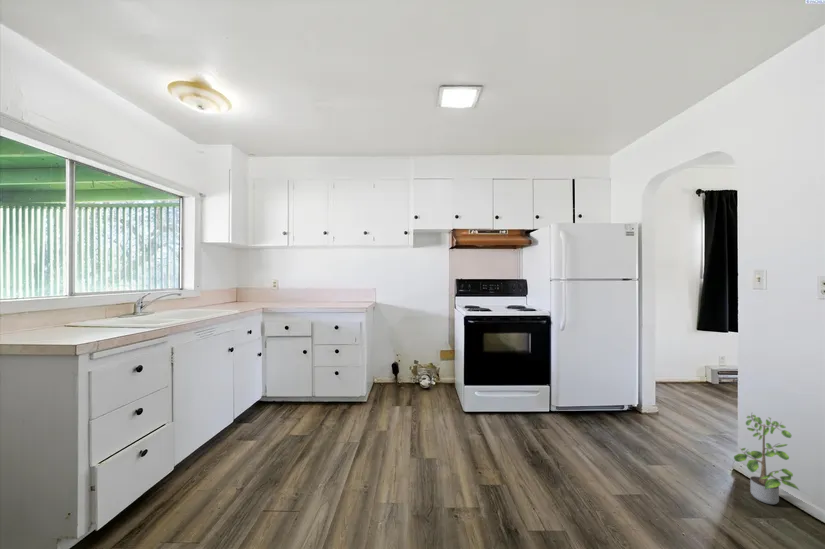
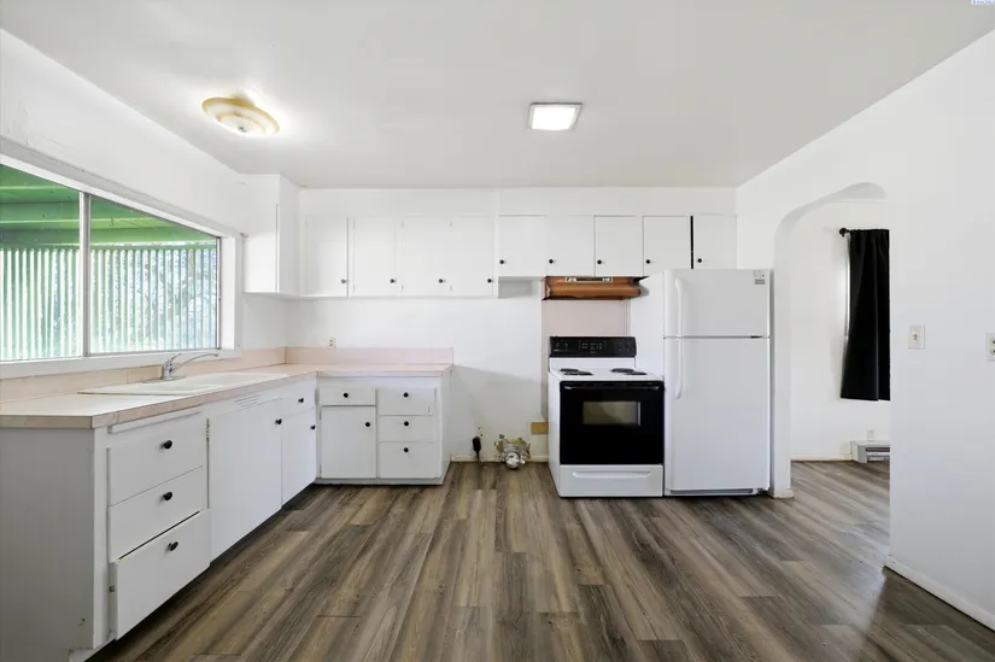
- potted plant (765, 461)
